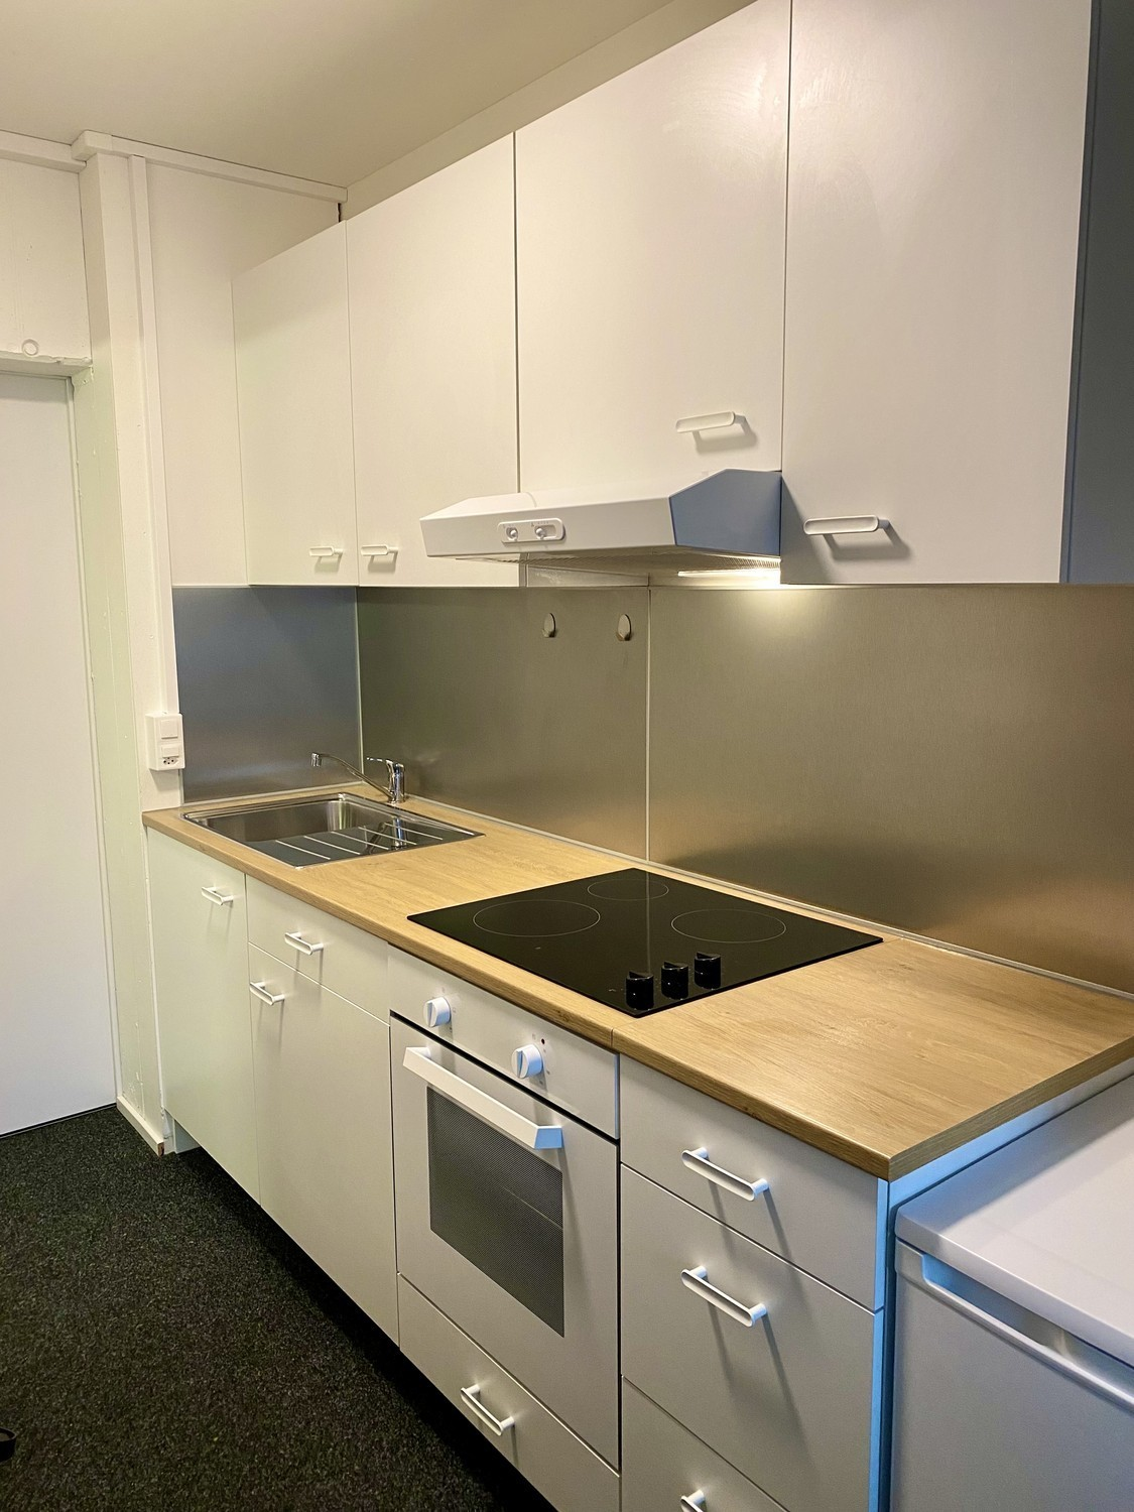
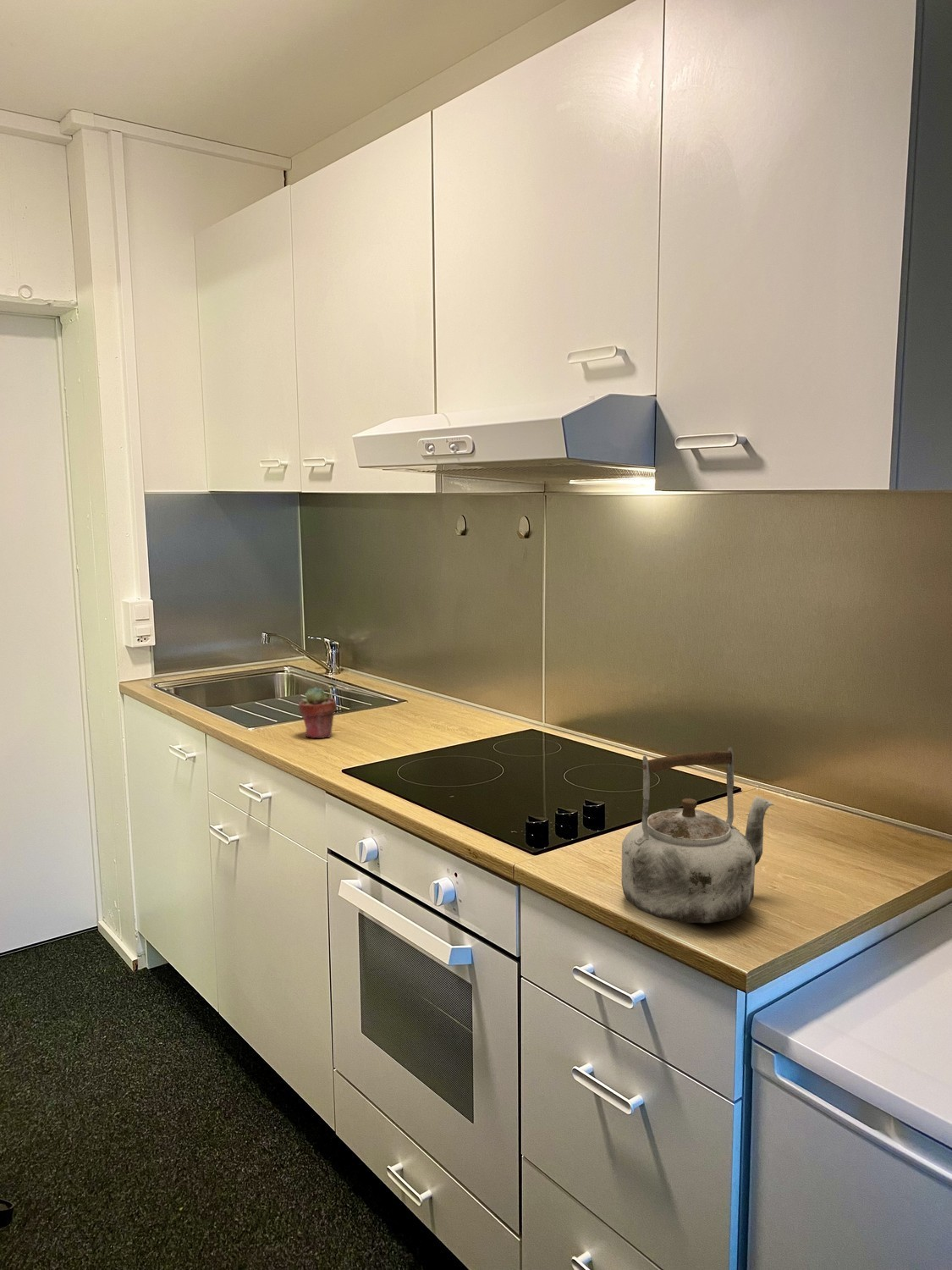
+ kettle (702, 826)
+ potted succulent (317, 711)
